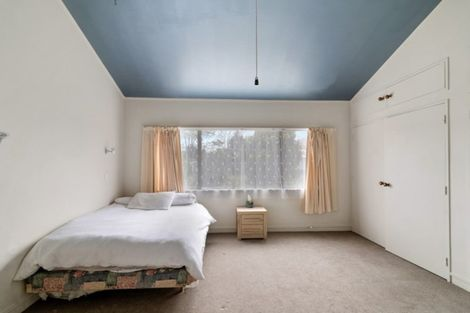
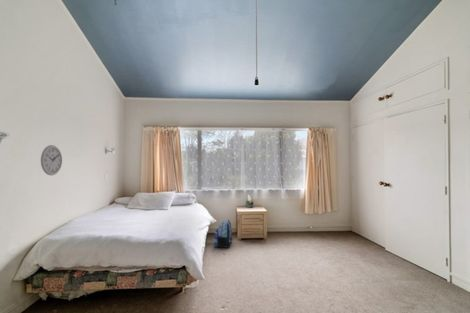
+ backpack (223, 232)
+ wall clock (52, 160)
